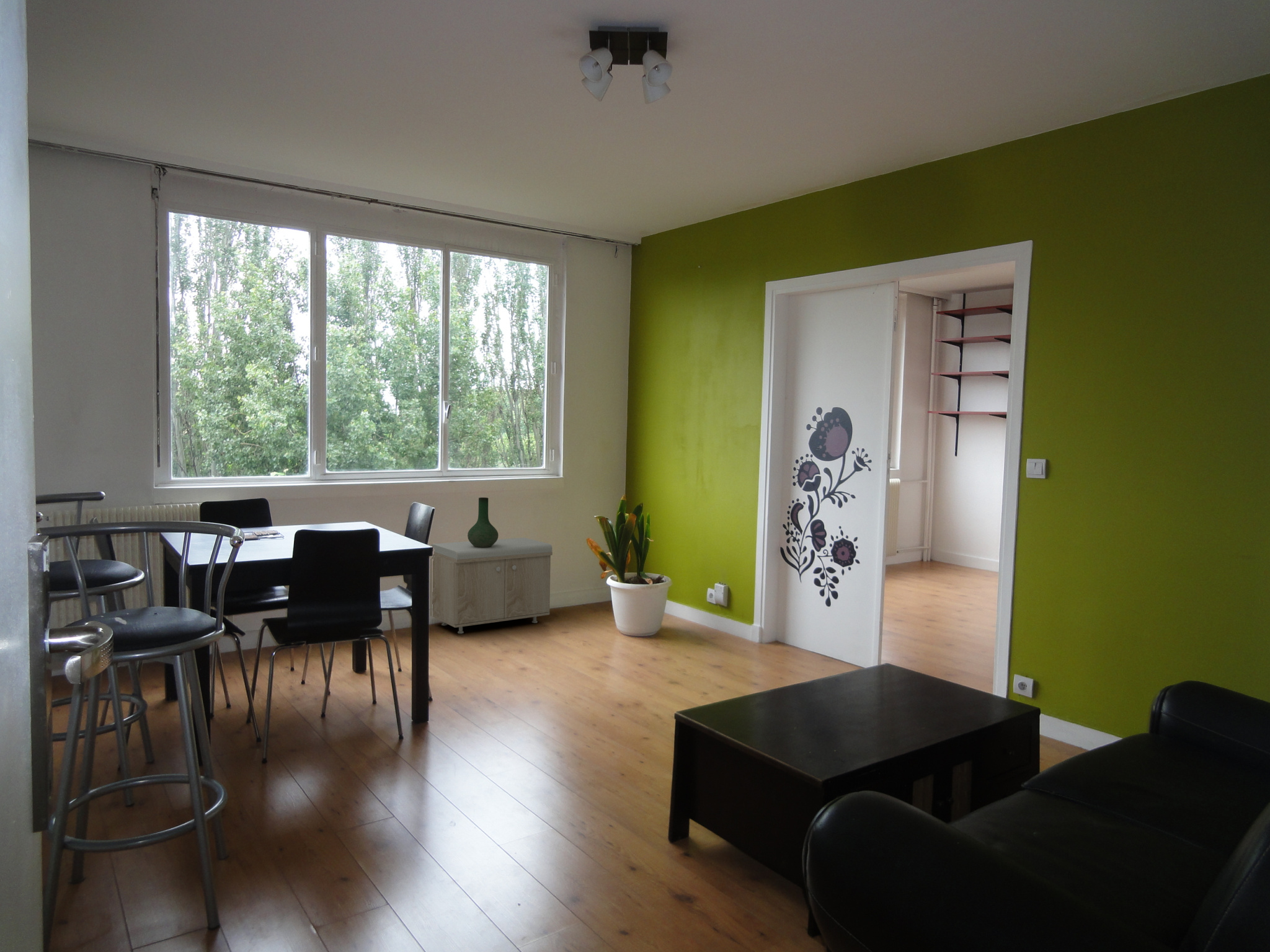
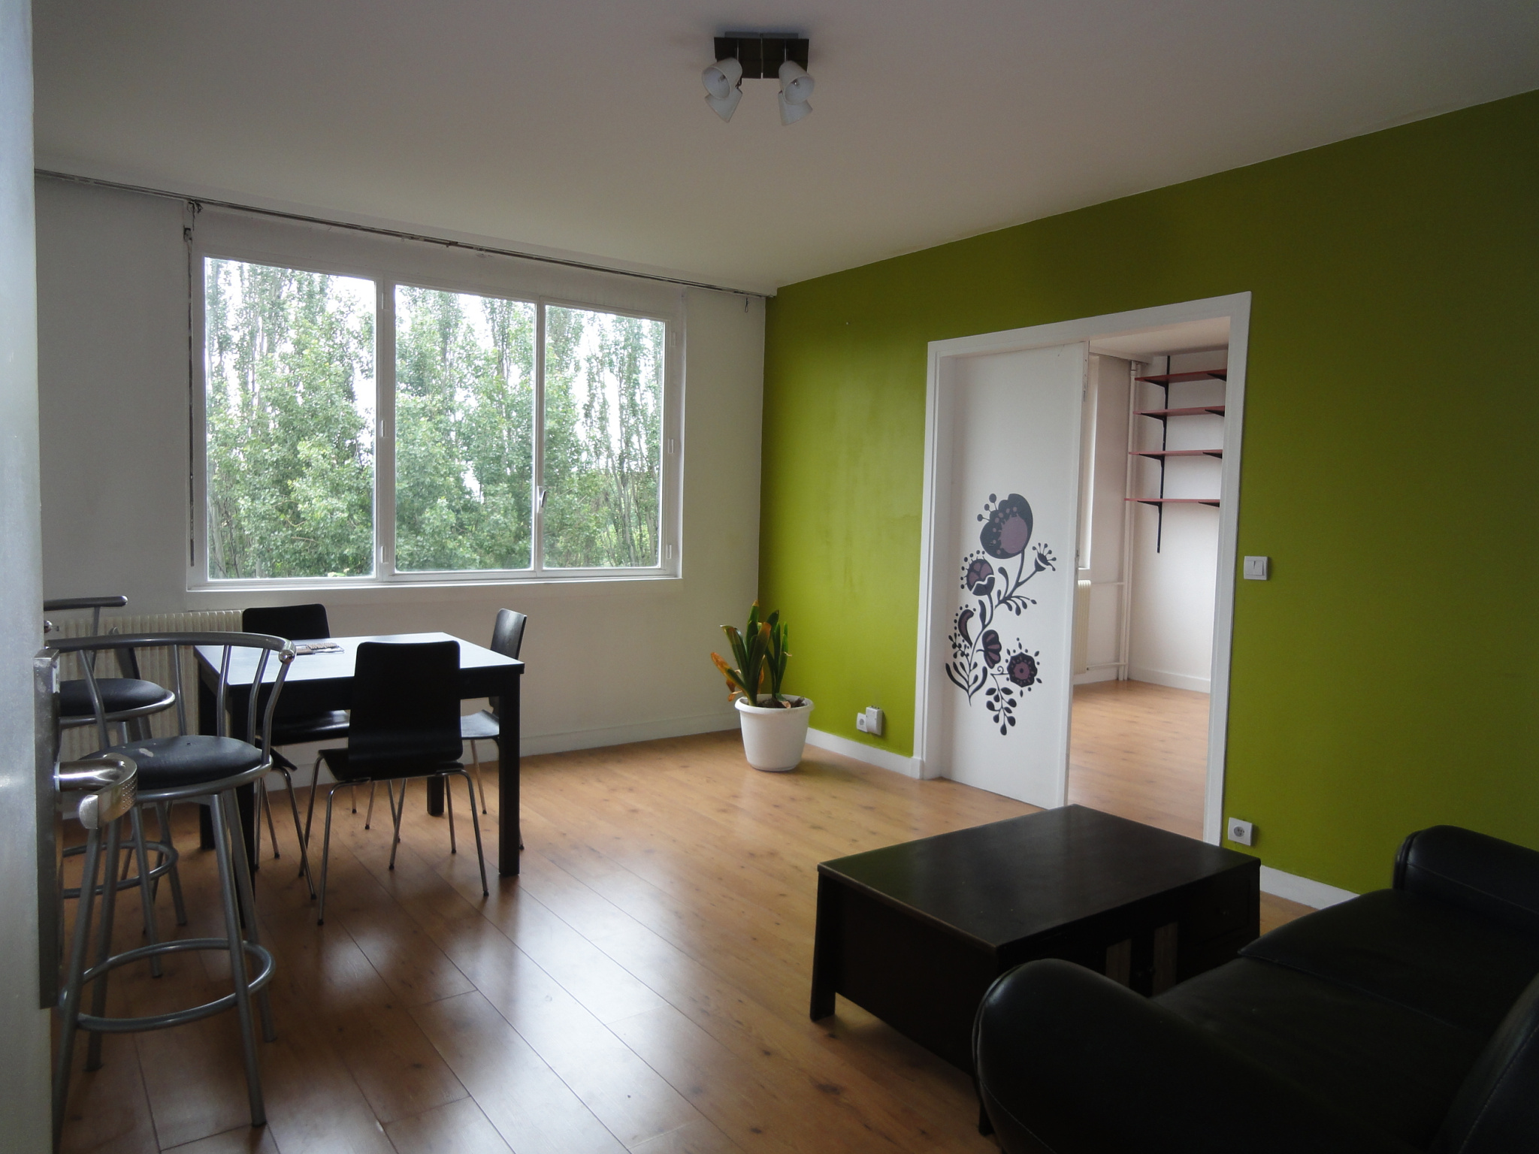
- vase (483, 522)
- storage bench (491, 584)
